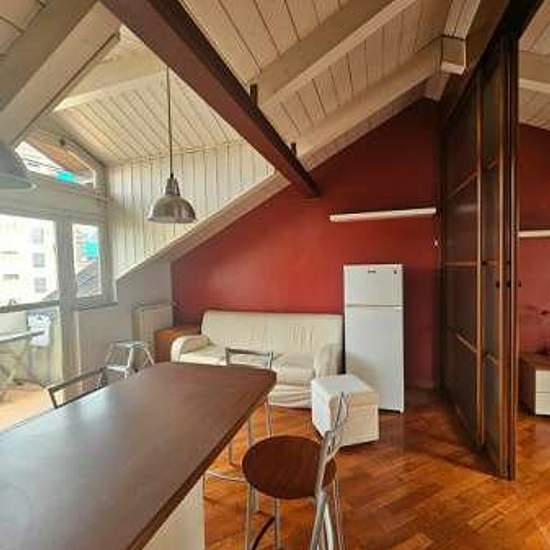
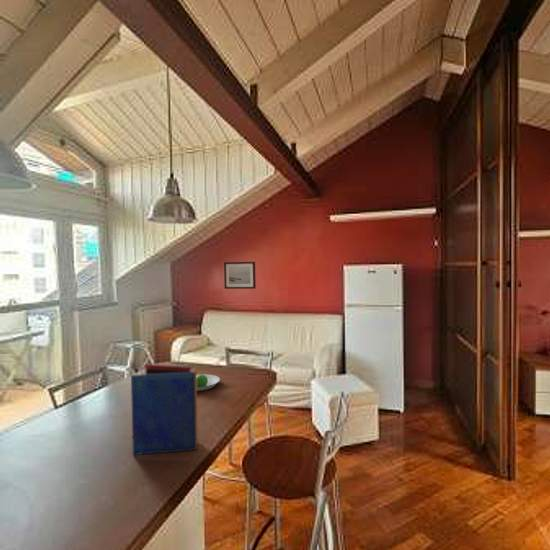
+ wall art (239, 275)
+ fruit bowl (196, 376)
+ book (167, 405)
